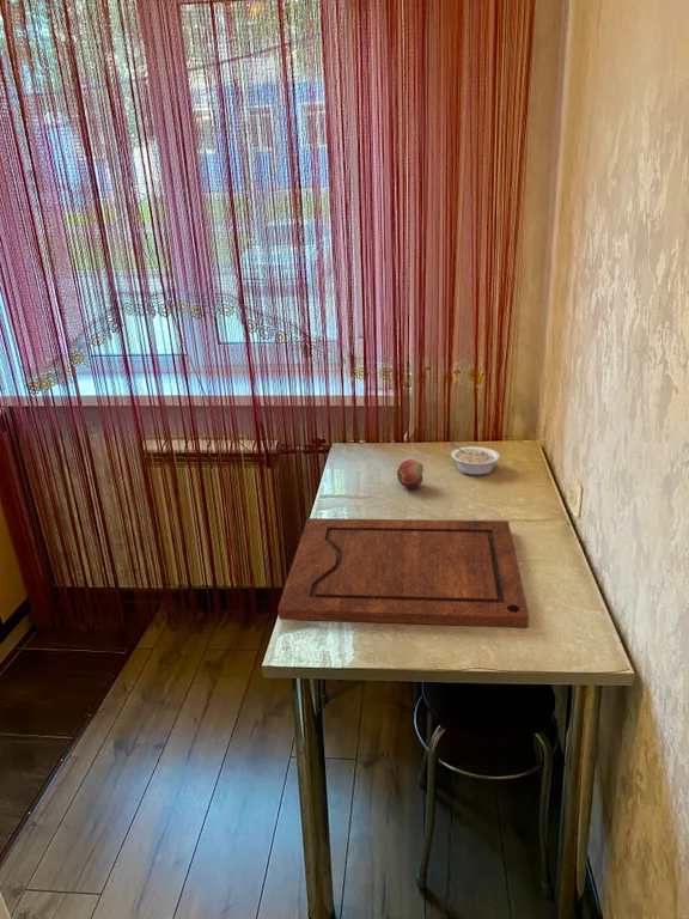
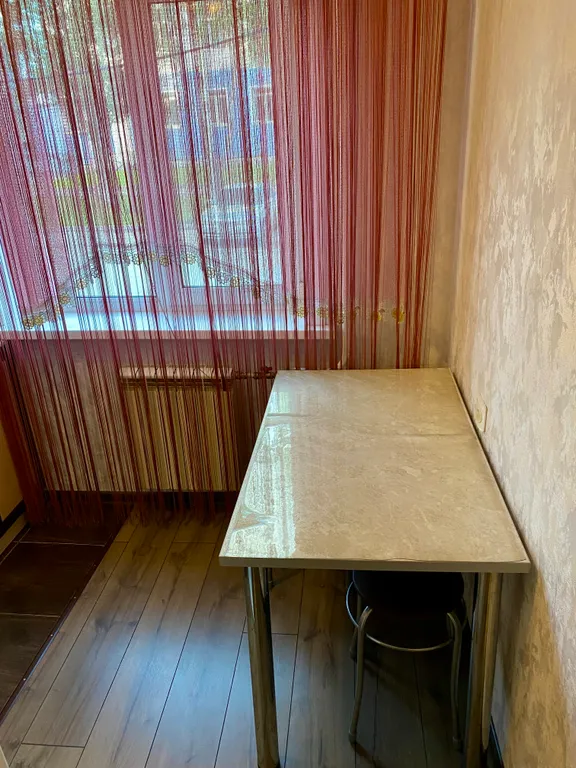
- fruit (410, 474)
- legume (472, 461)
- cutting board (403, 565)
